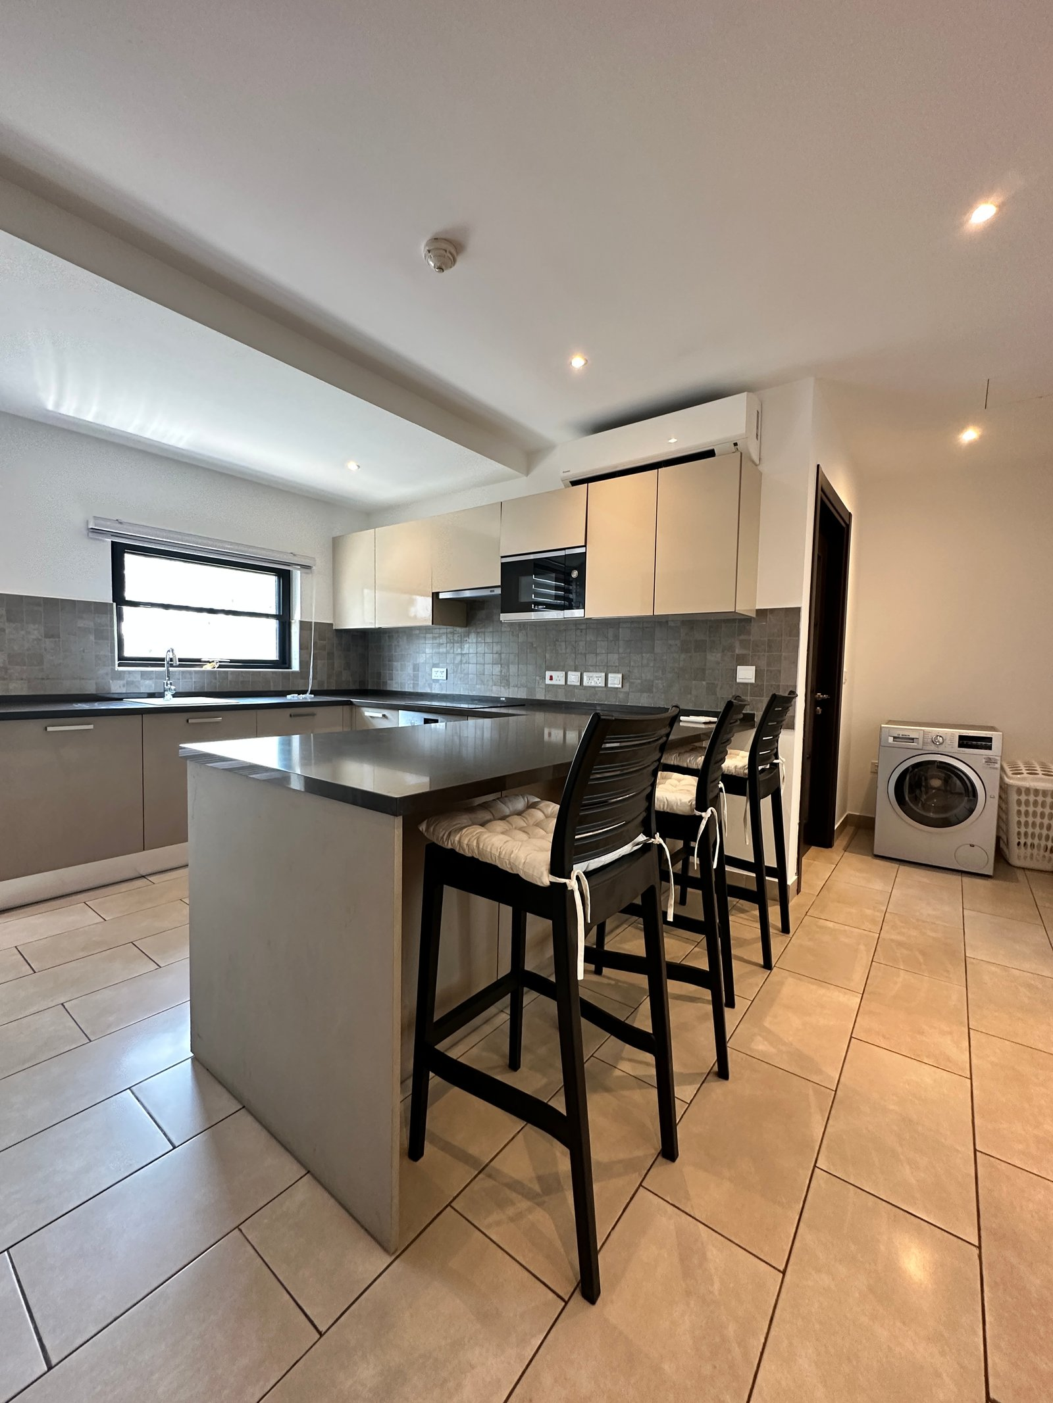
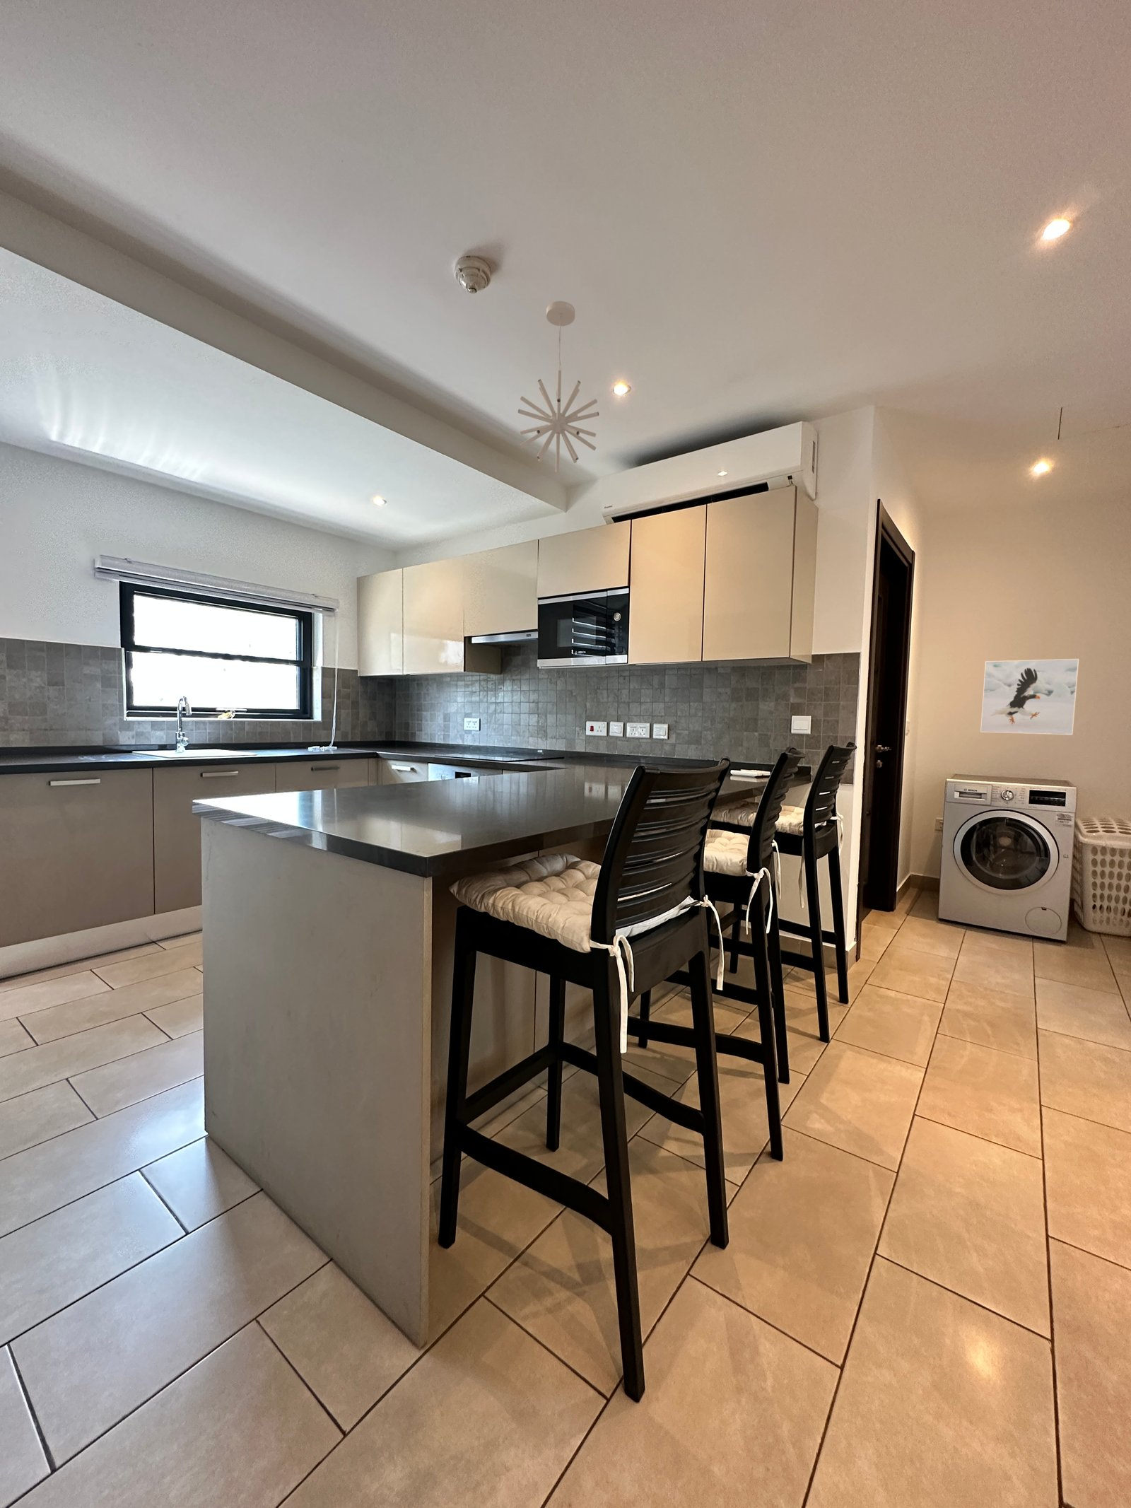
+ pendant light (558, 389)
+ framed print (1028, 696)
